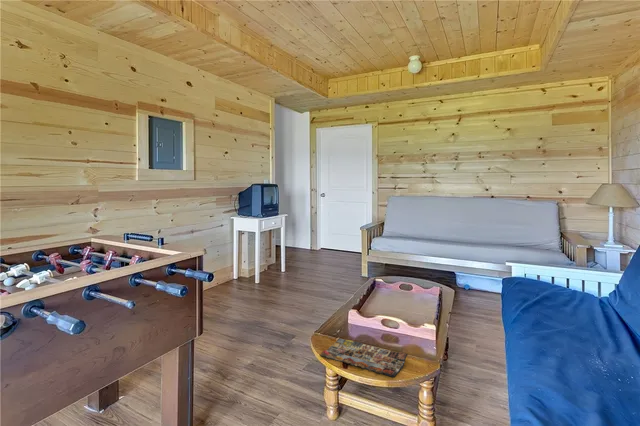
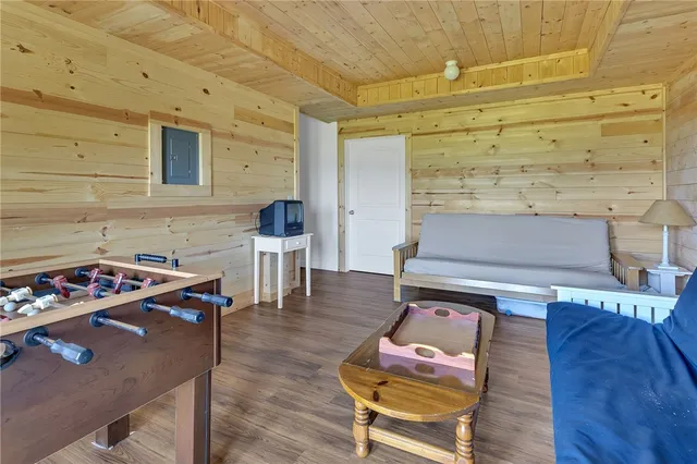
- magazine (362, 354)
